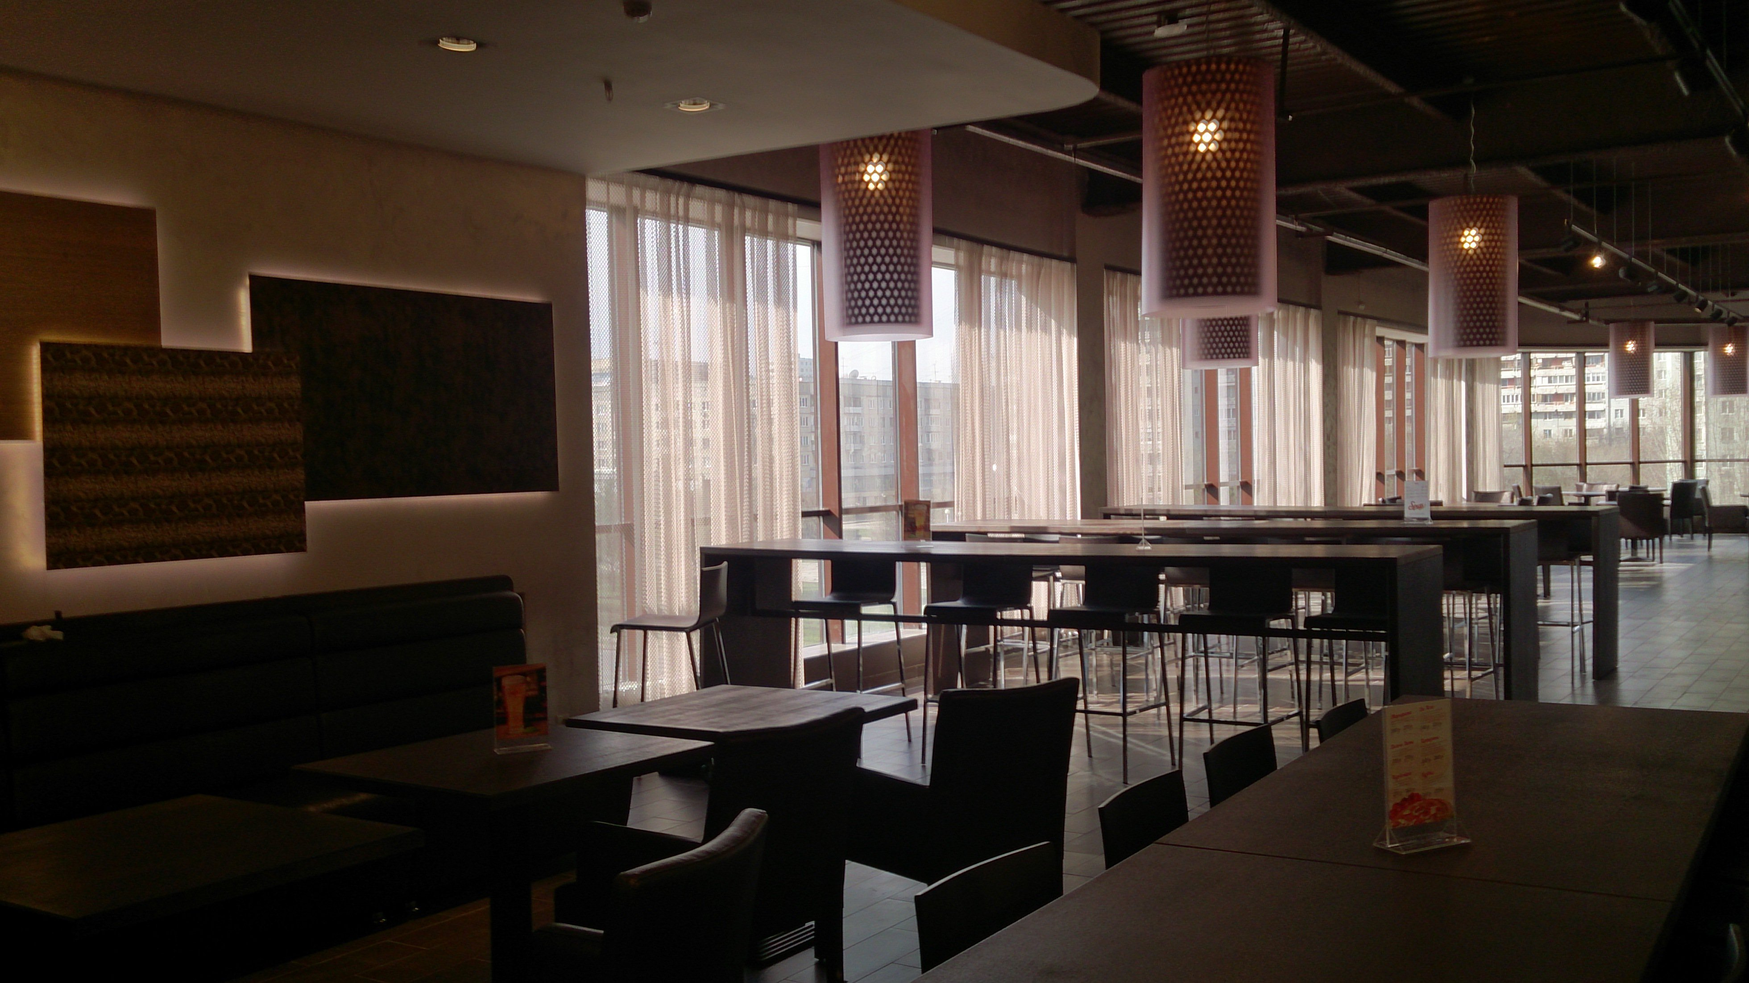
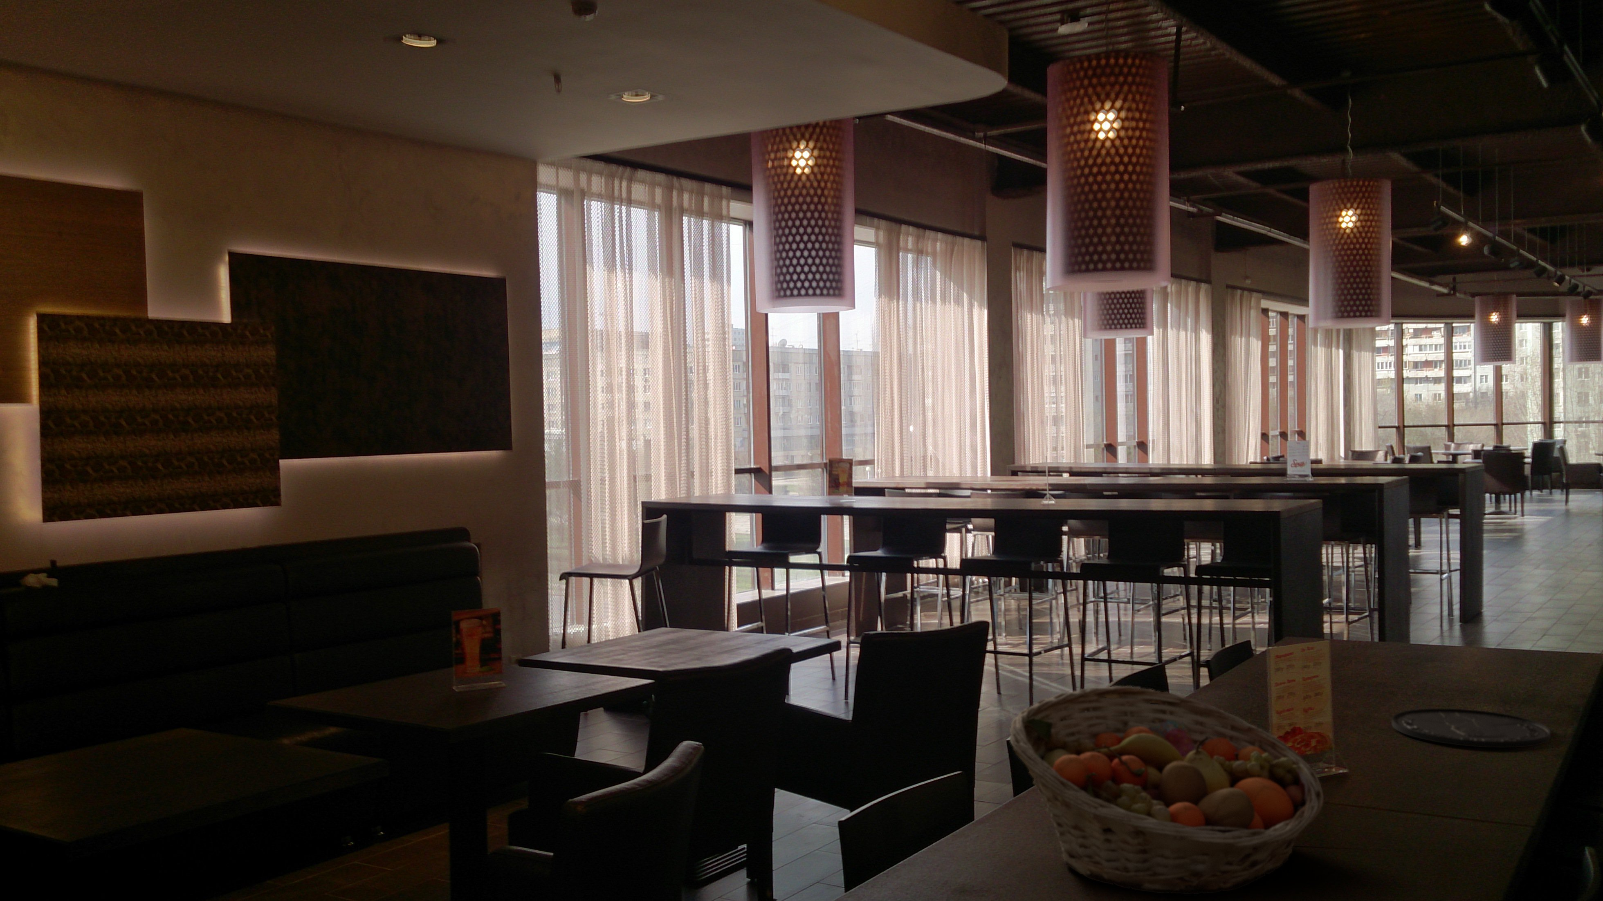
+ fruit basket (1164, 782)
+ plate (1469, 727)
